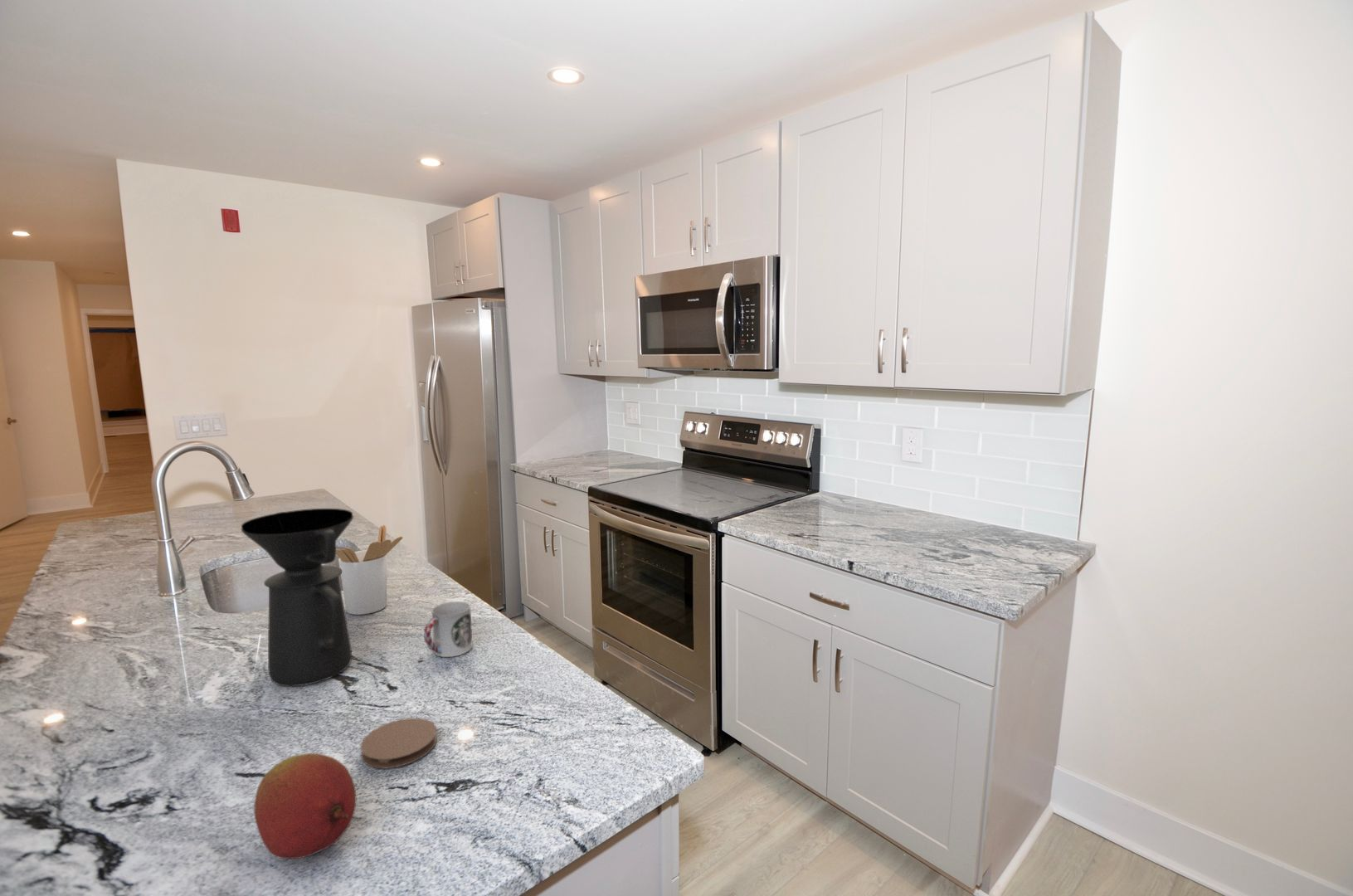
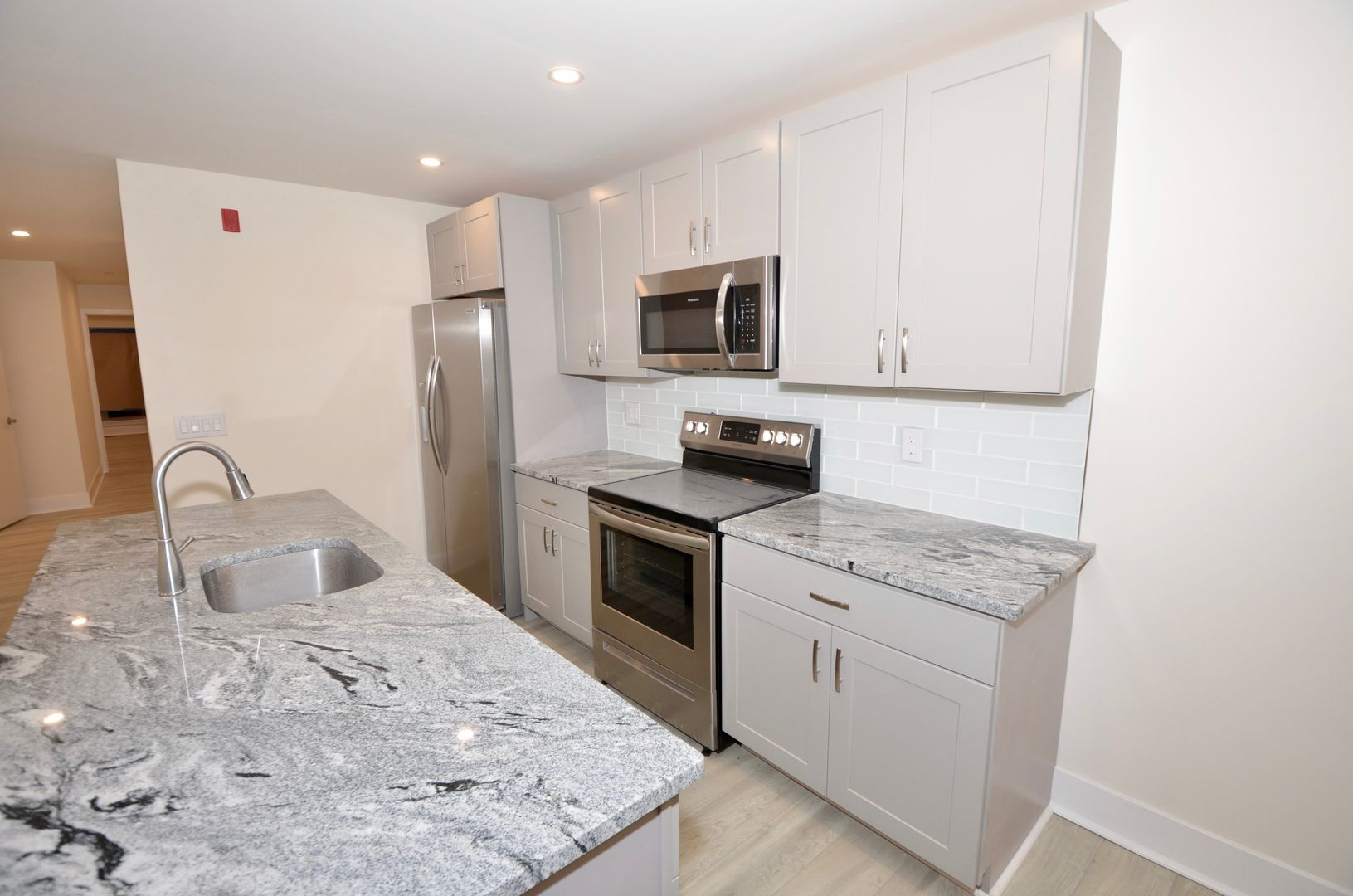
- fruit (304, 804)
- coffee maker (305, 596)
- coaster (399, 742)
- cup (446, 631)
- utensil holder (372, 571)
